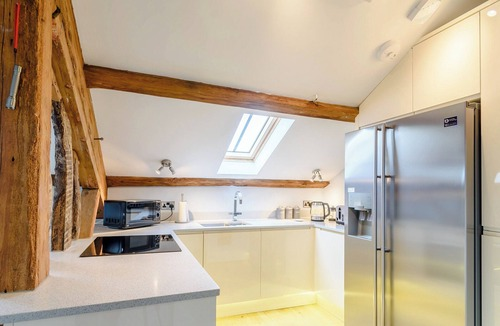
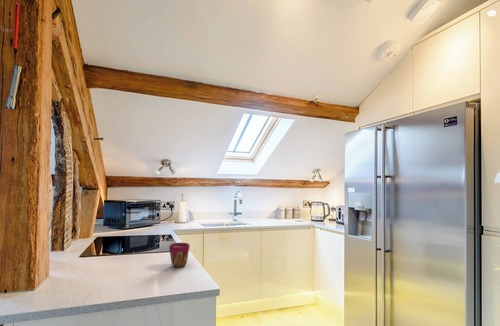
+ cup (179, 255)
